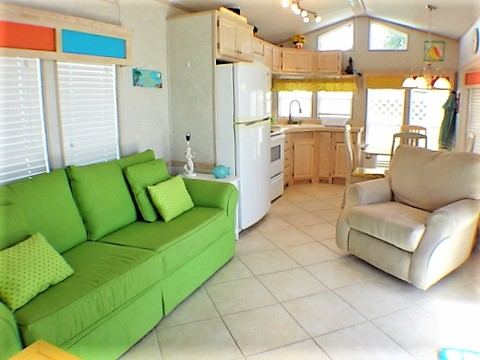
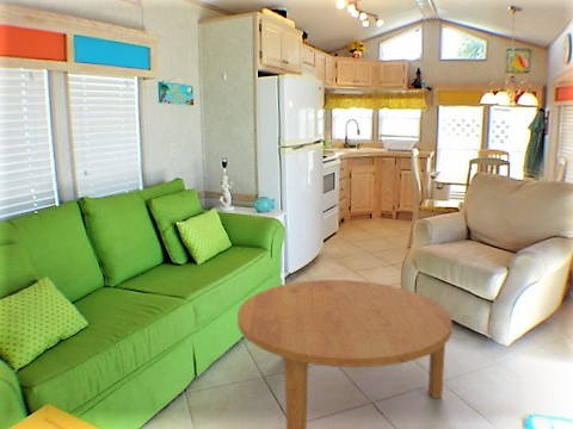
+ coffee table (340, 353)
